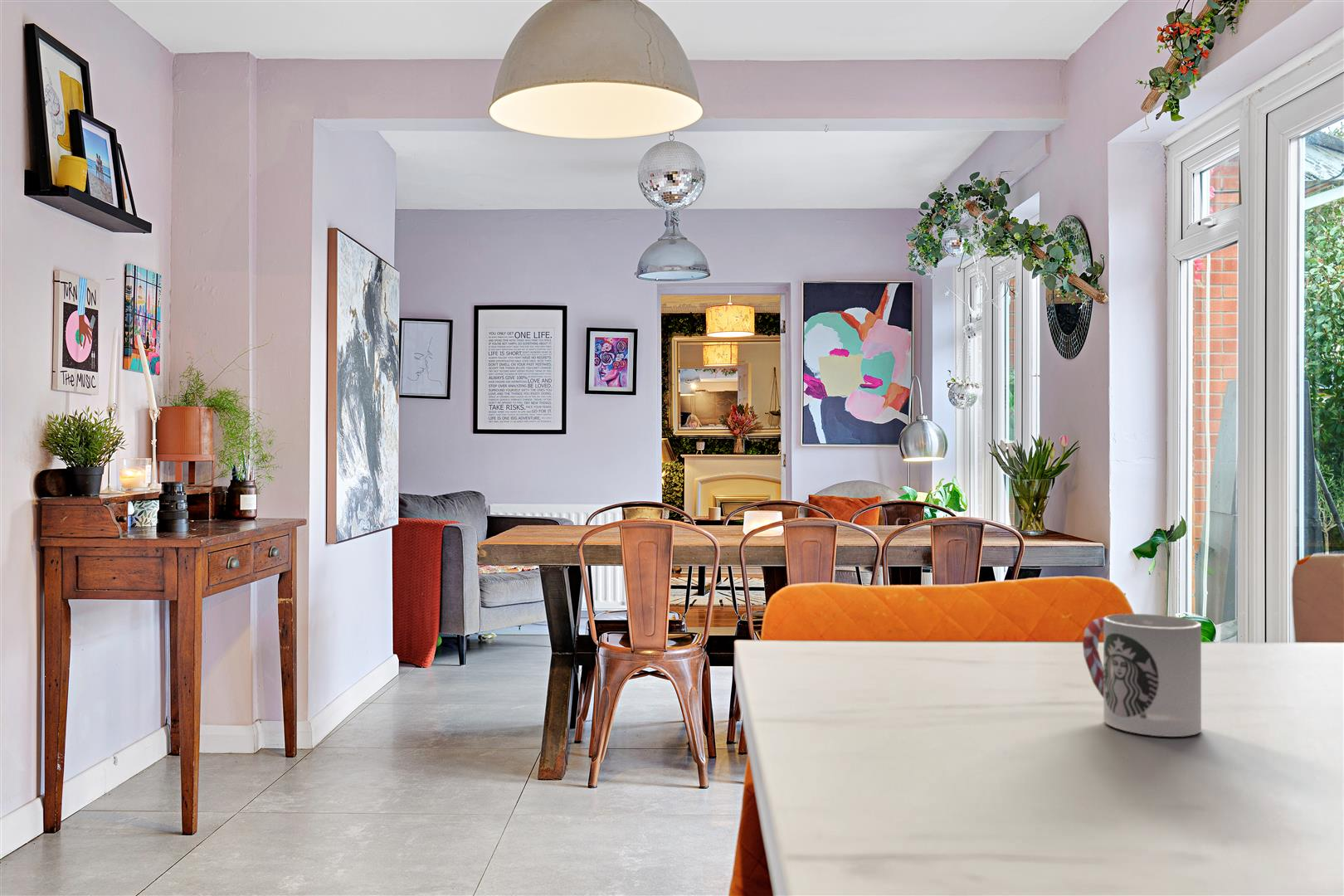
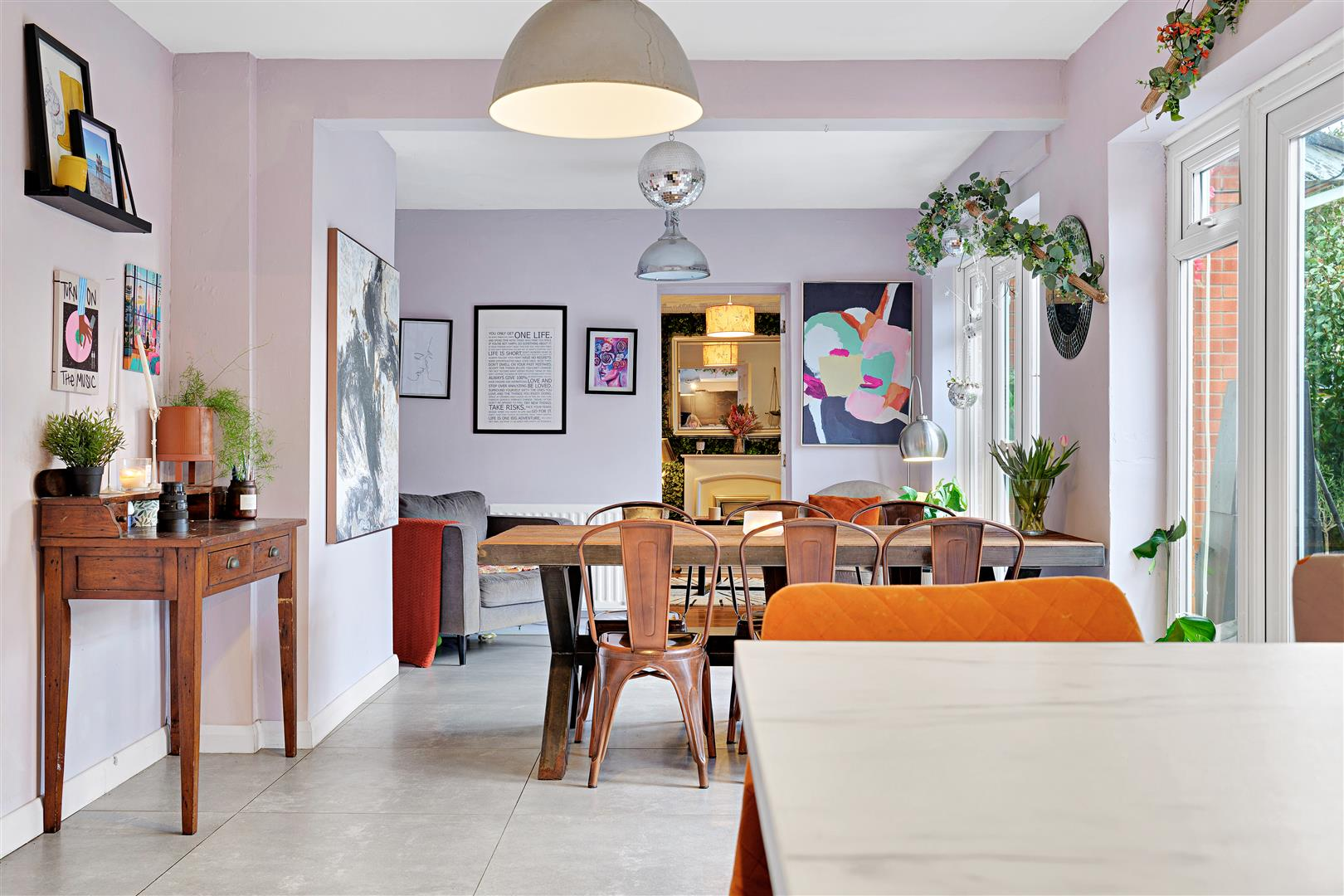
- cup (1135, 669)
